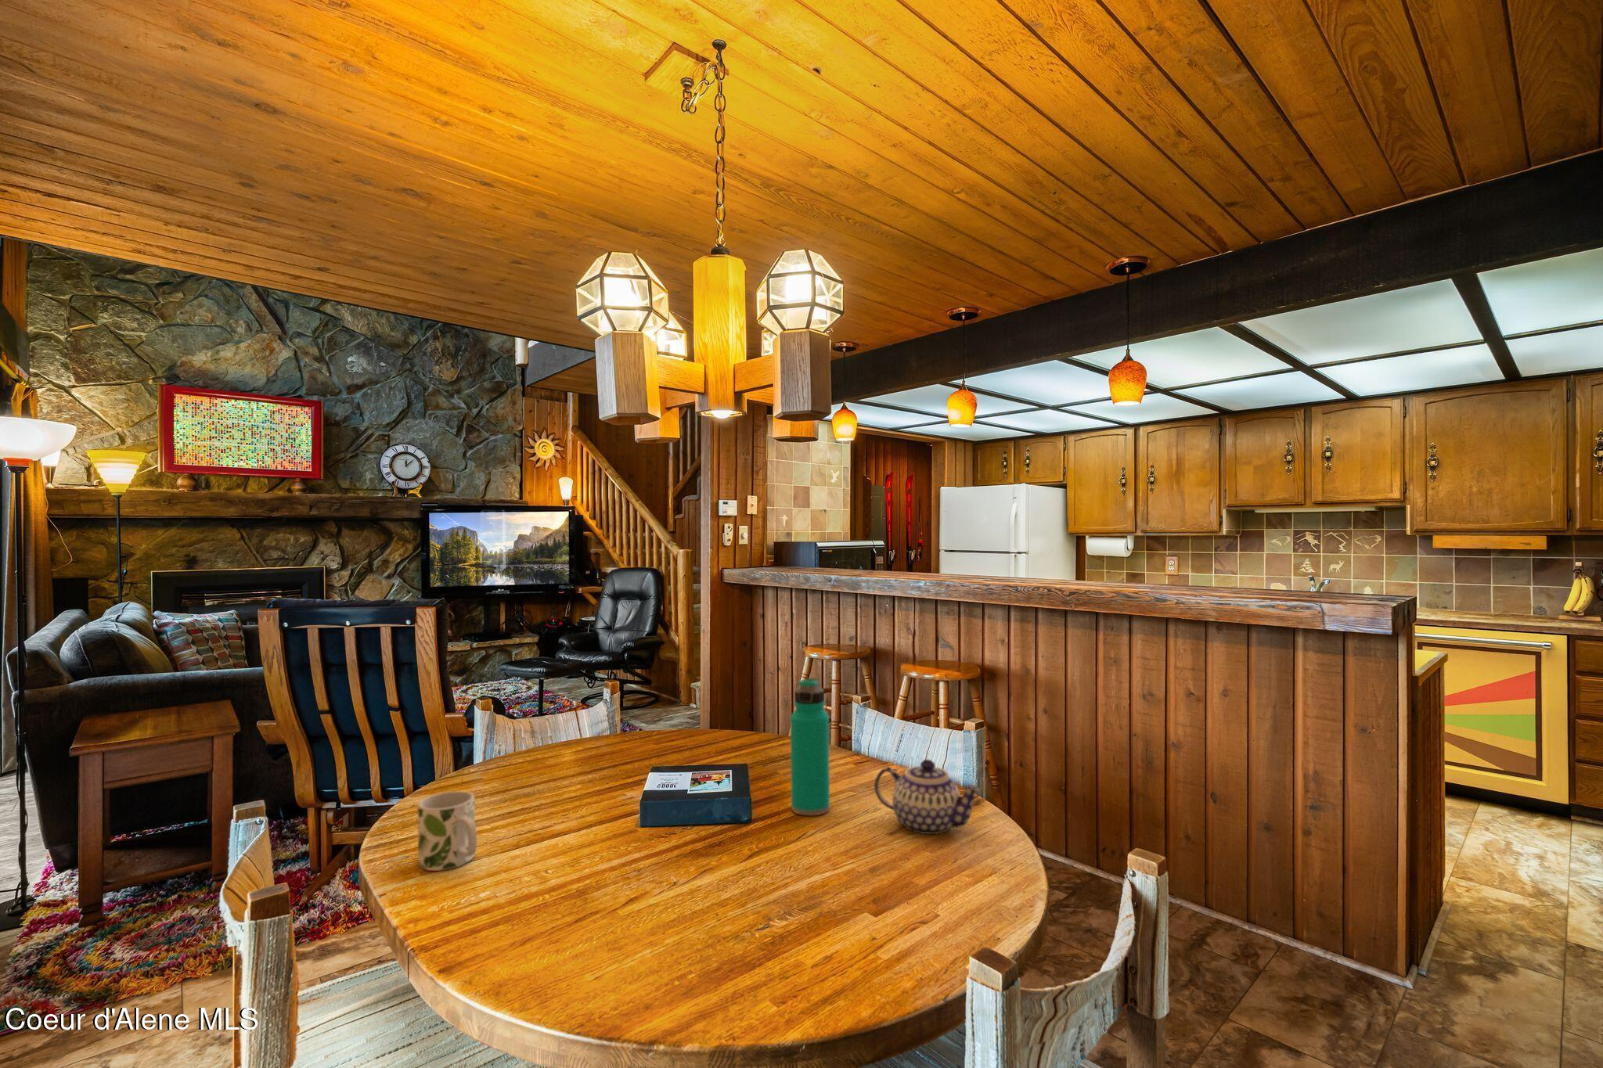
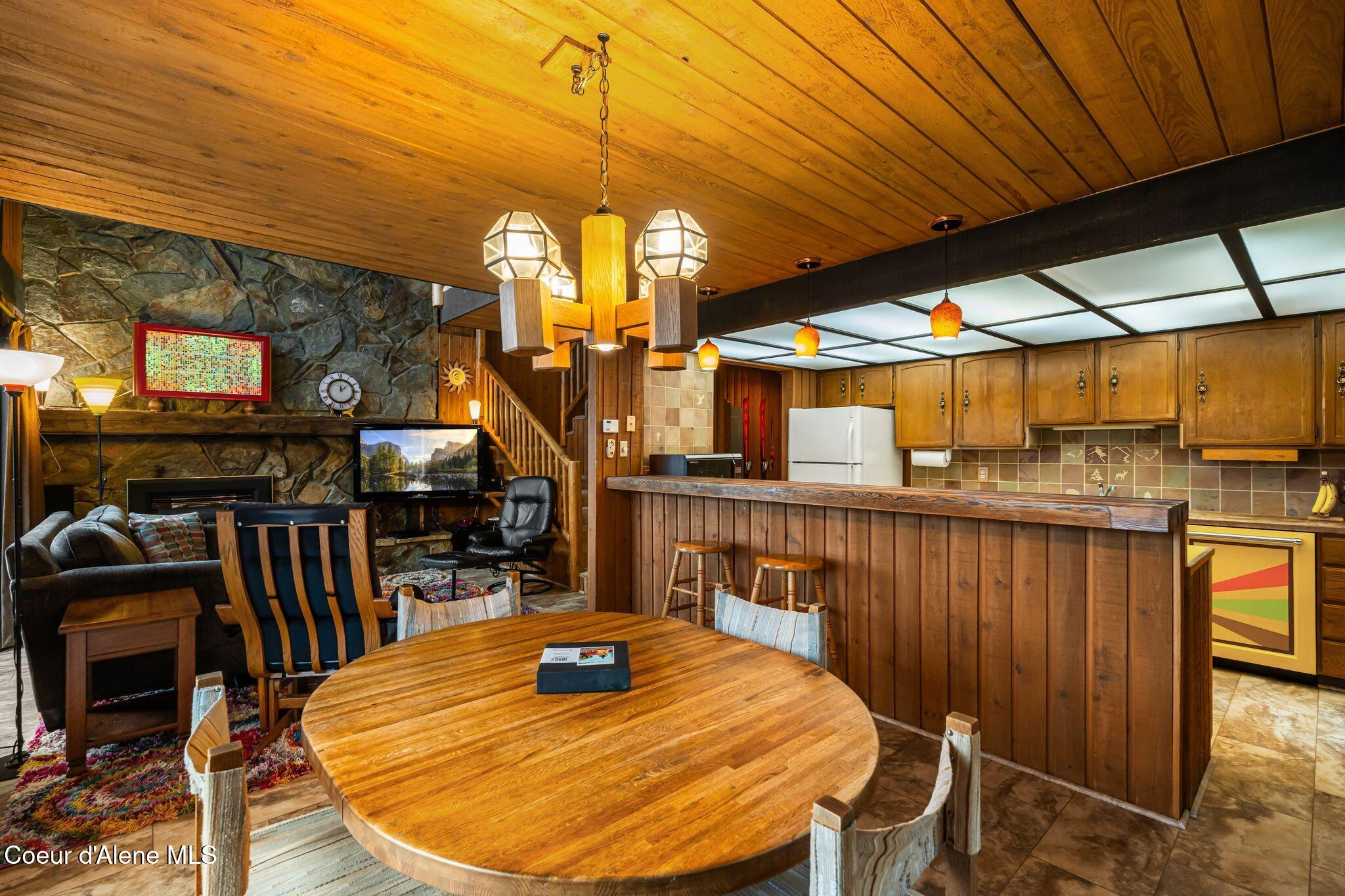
- water bottle (809, 744)
- teapot (925, 791)
- mug (453, 832)
